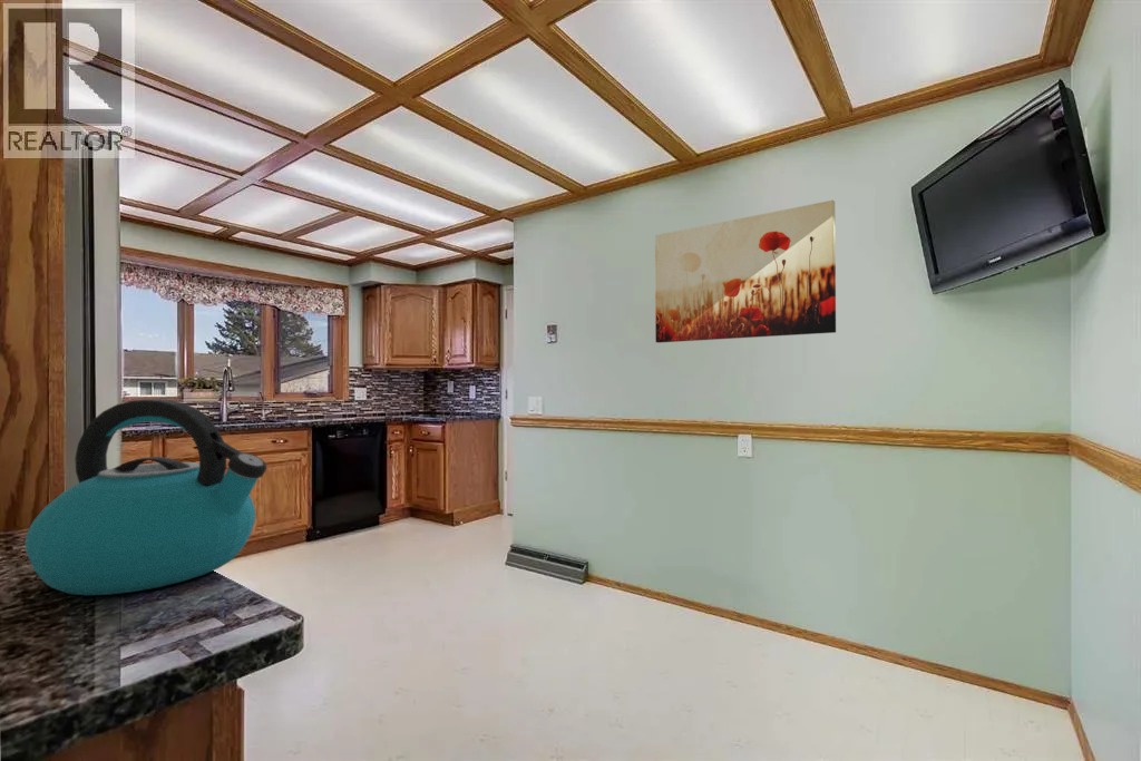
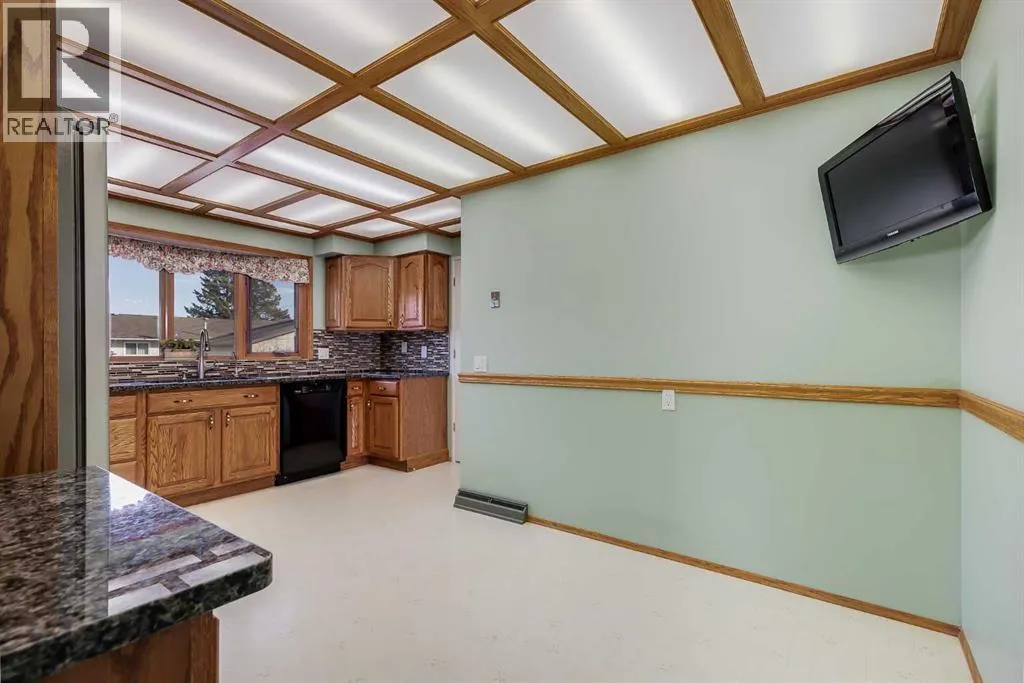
- wall art (735, 279)
- kettle (164, 484)
